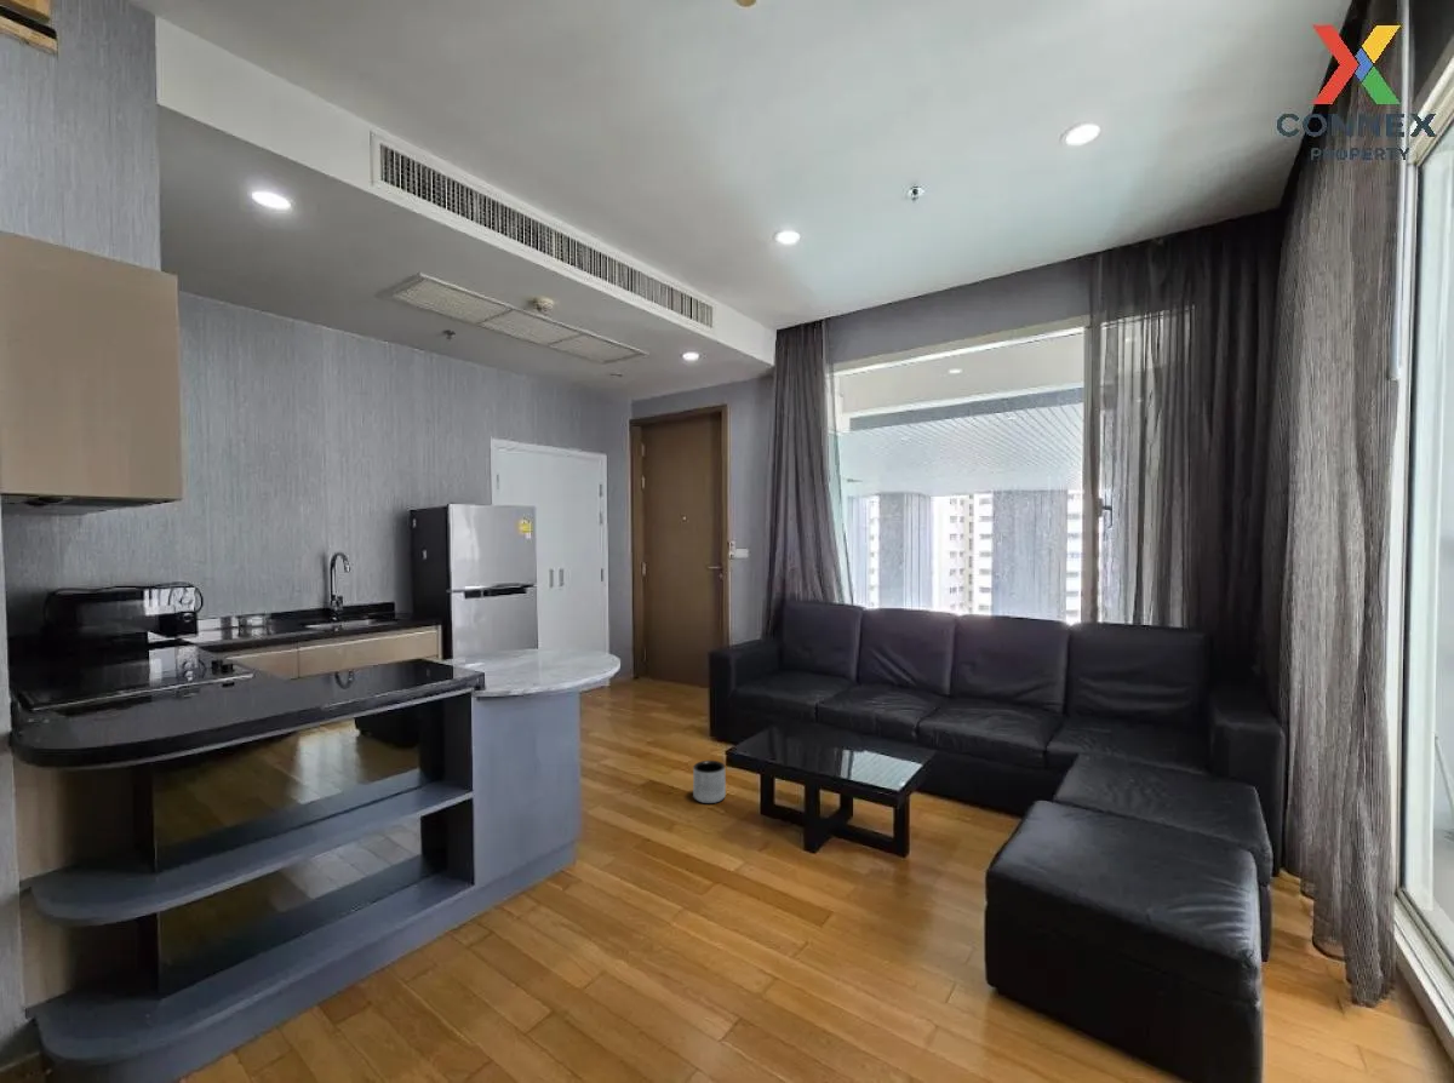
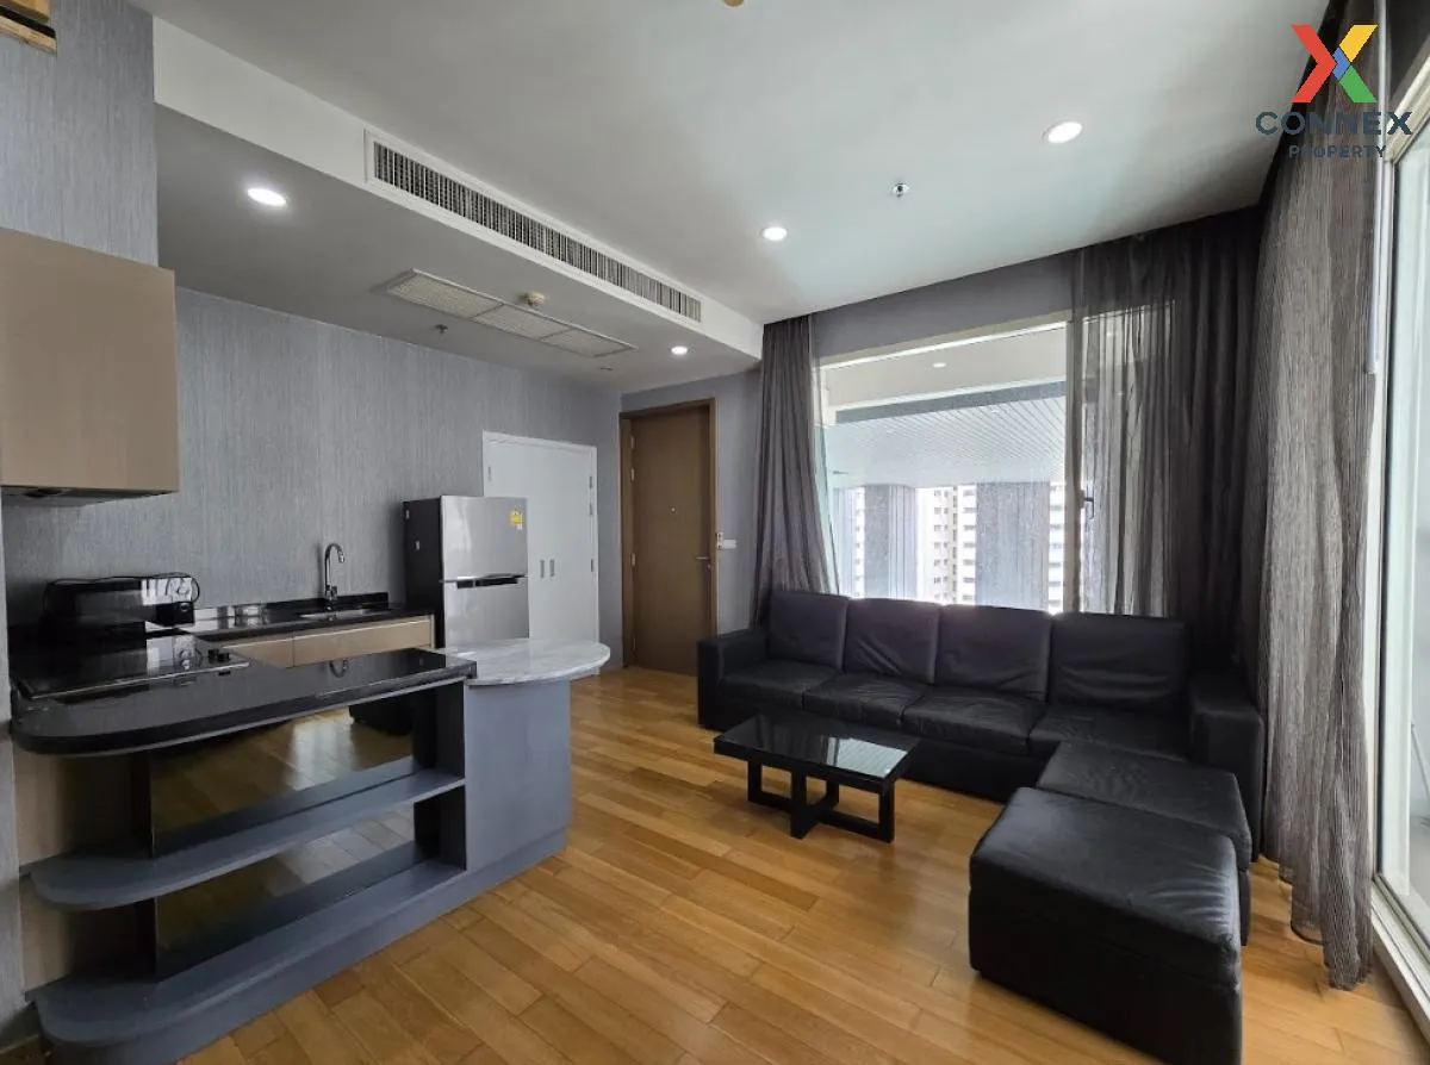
- planter (709, 781)
